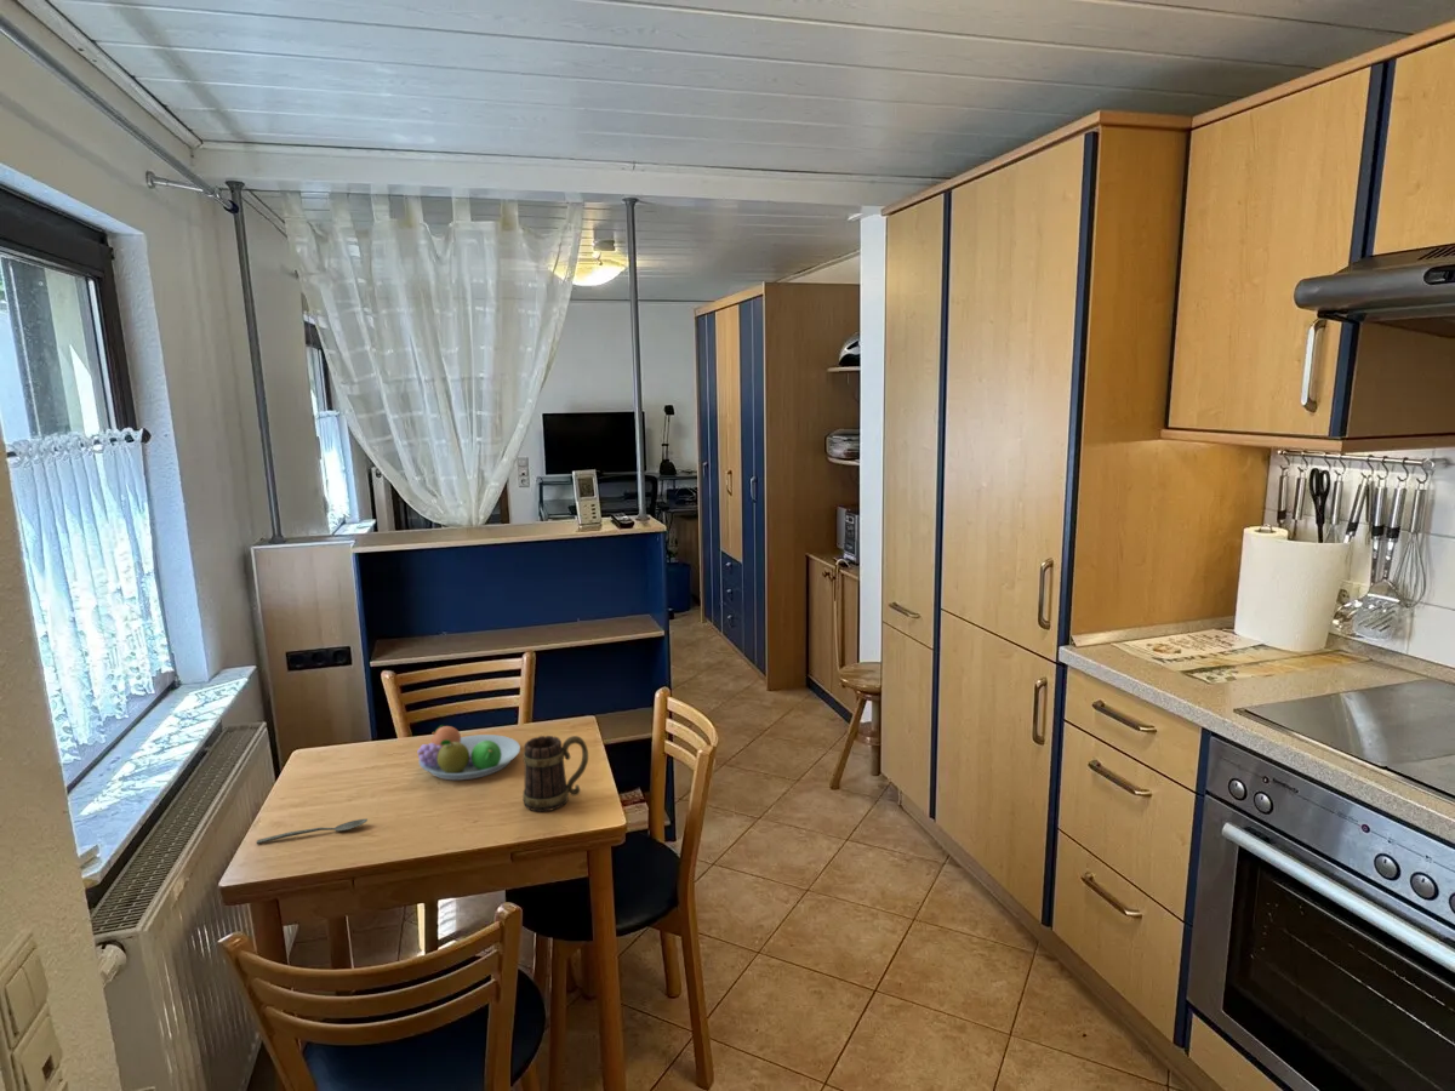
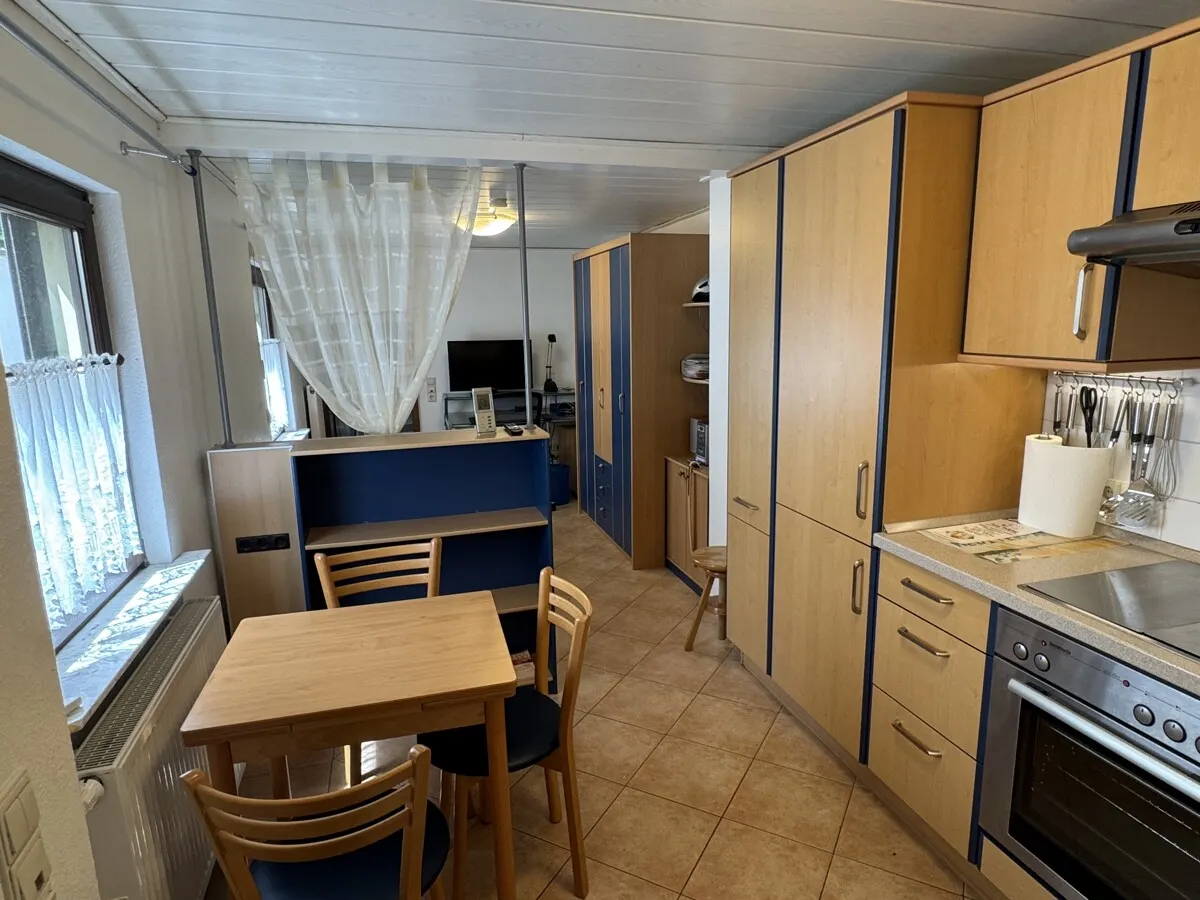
- spoon (313, 830)
- mug (555, 770)
- fruit bowl (469, 746)
